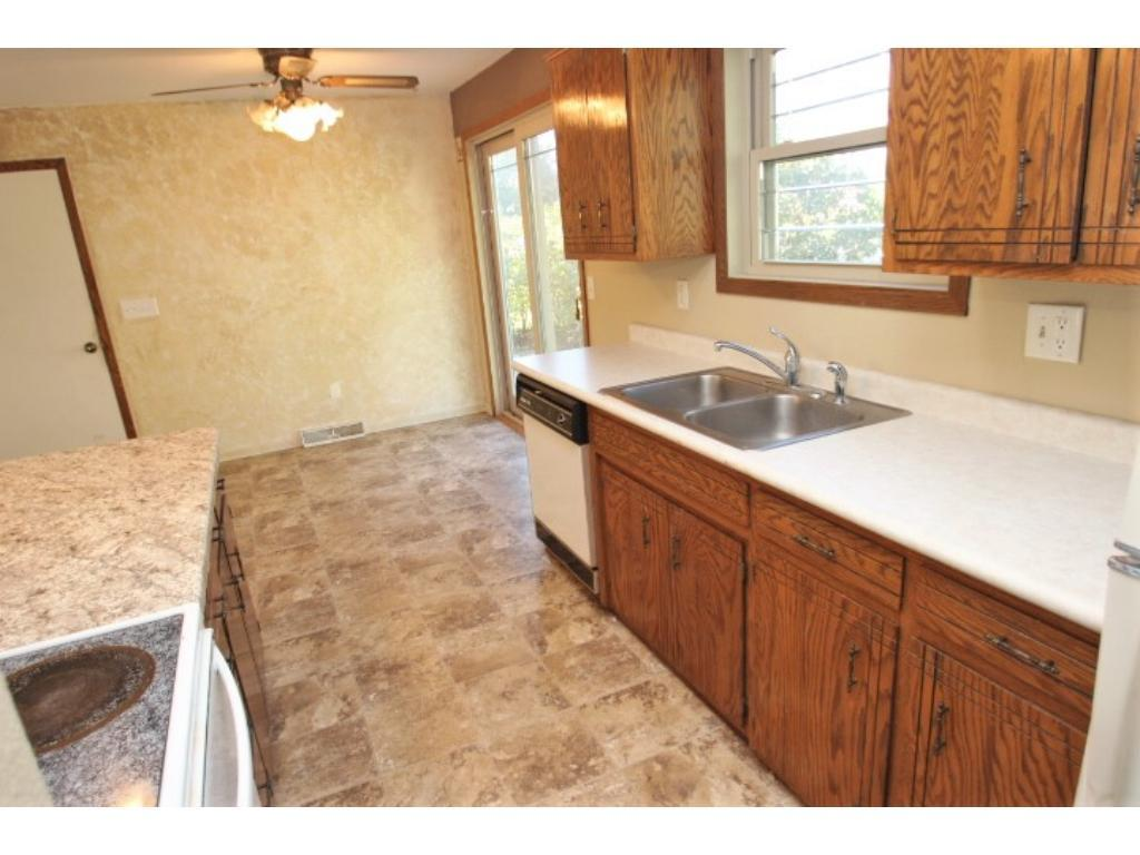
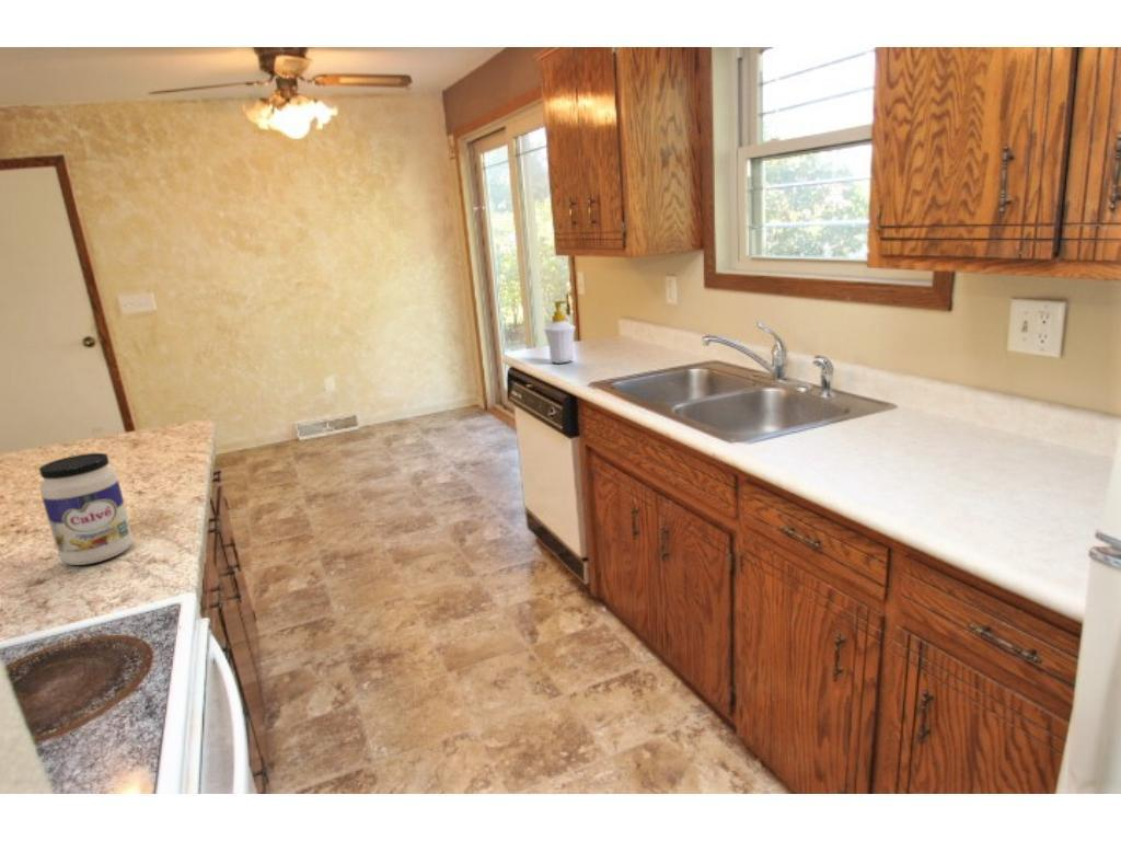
+ jar (86, 508)
+ soap bottle (559, 331)
